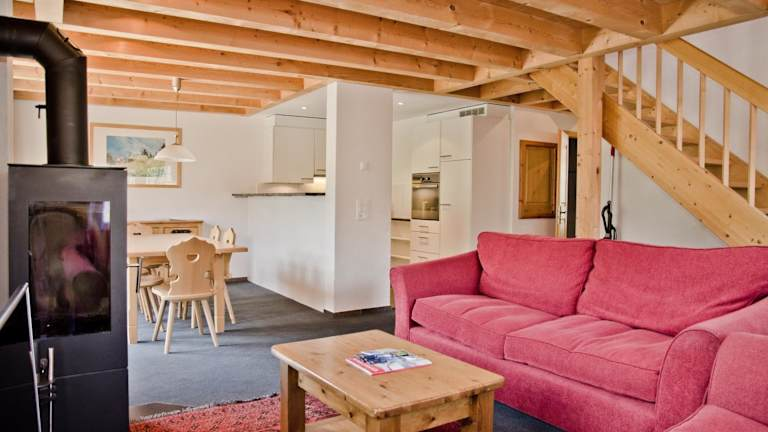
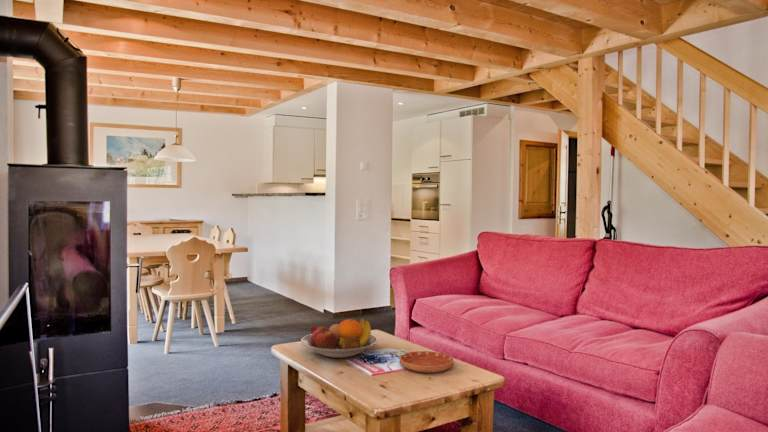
+ fruit bowl (339, 336)
+ saucer (426, 362)
